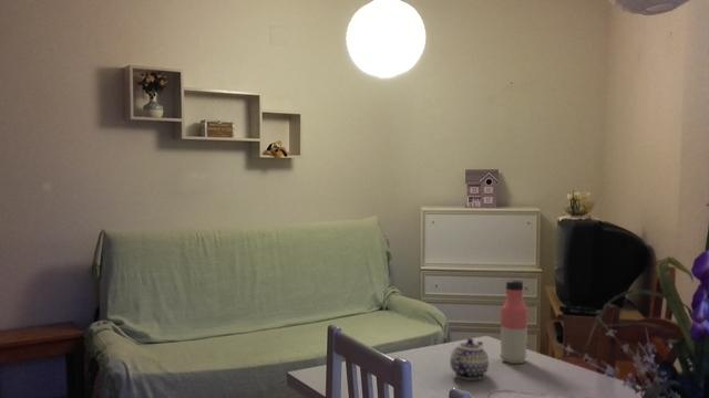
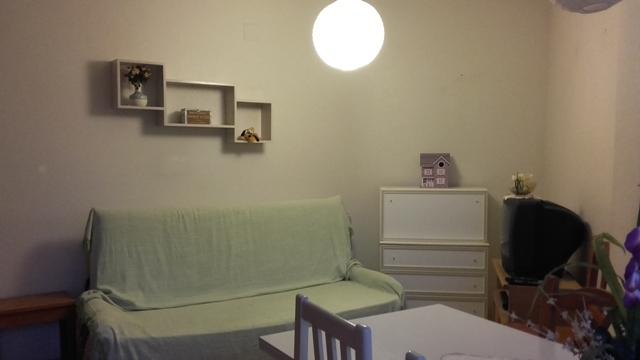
- water bottle (514, 321)
- teapot (469, 357)
